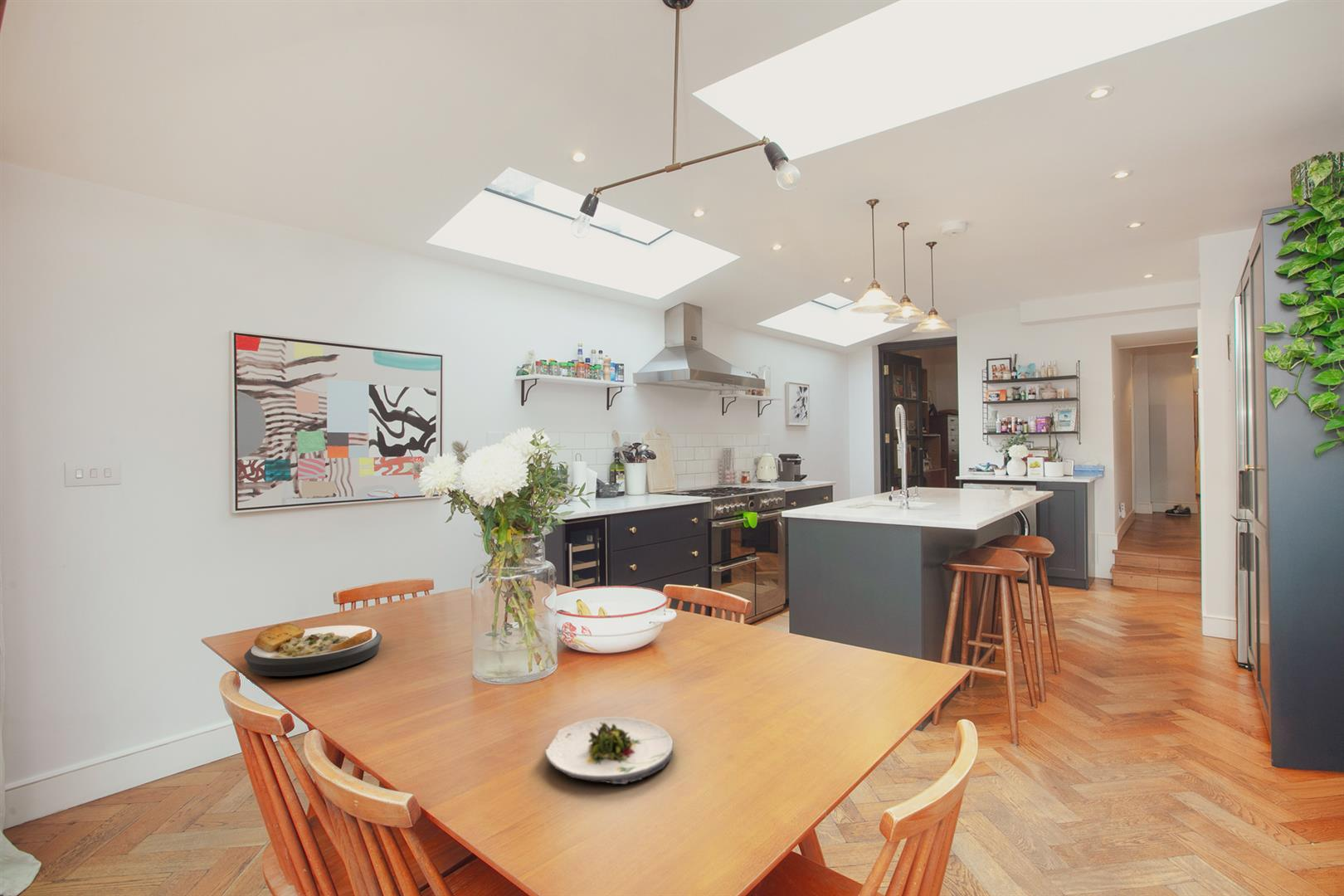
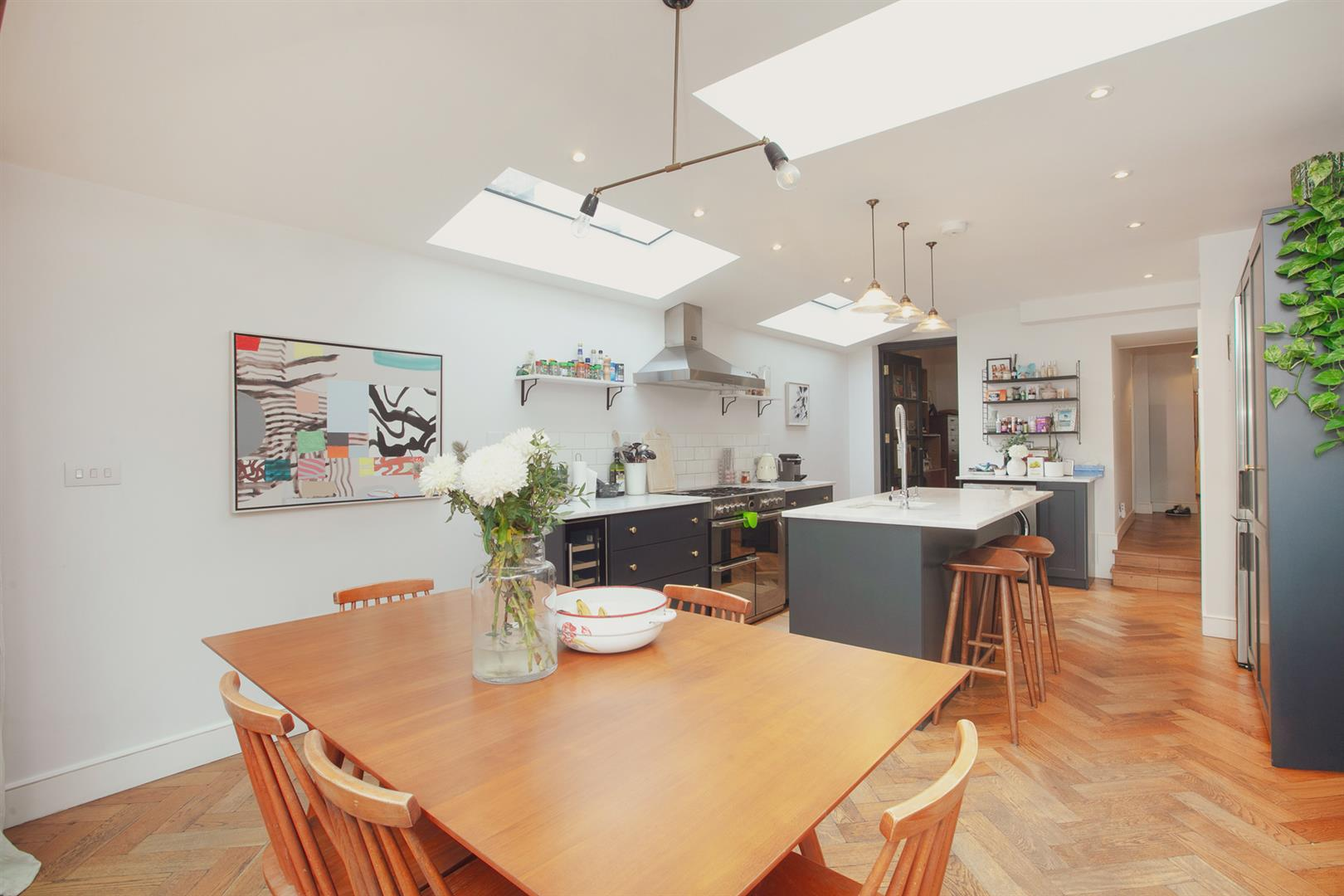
- salad plate (611, 738)
- plate (316, 643)
